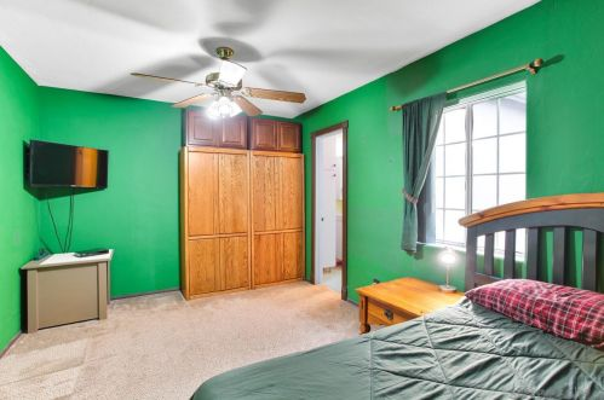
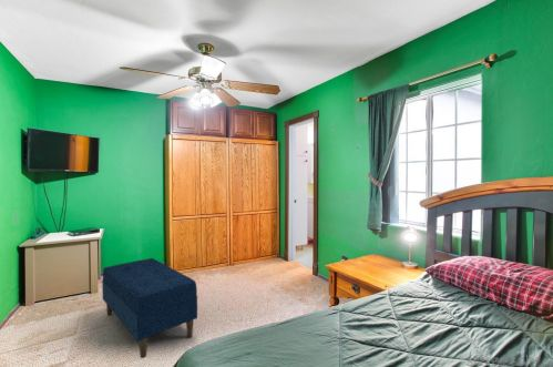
+ bench (146, 298)
